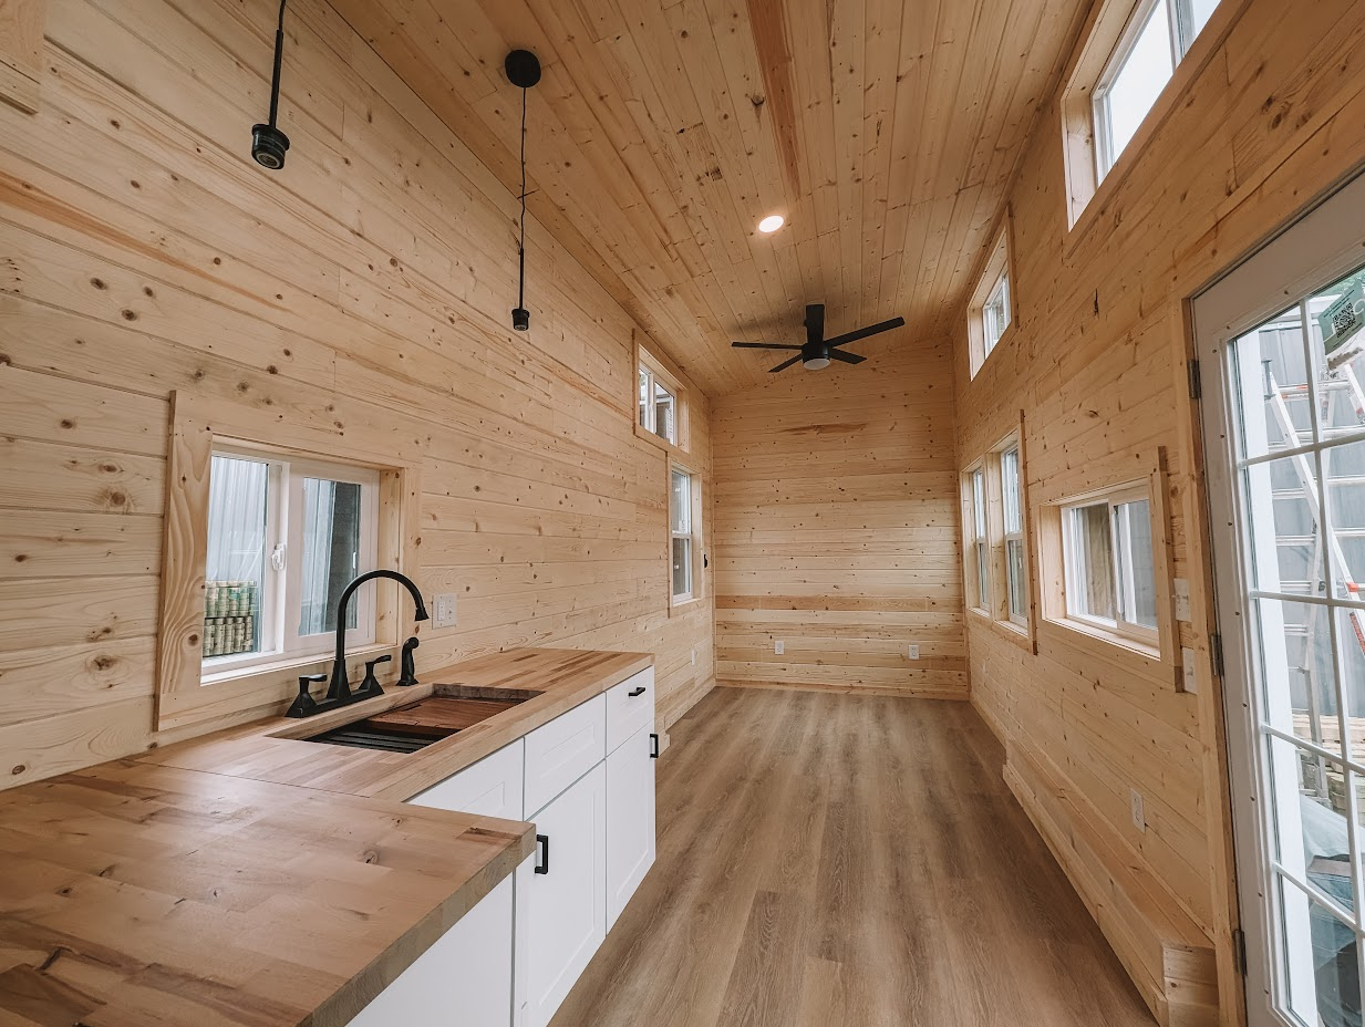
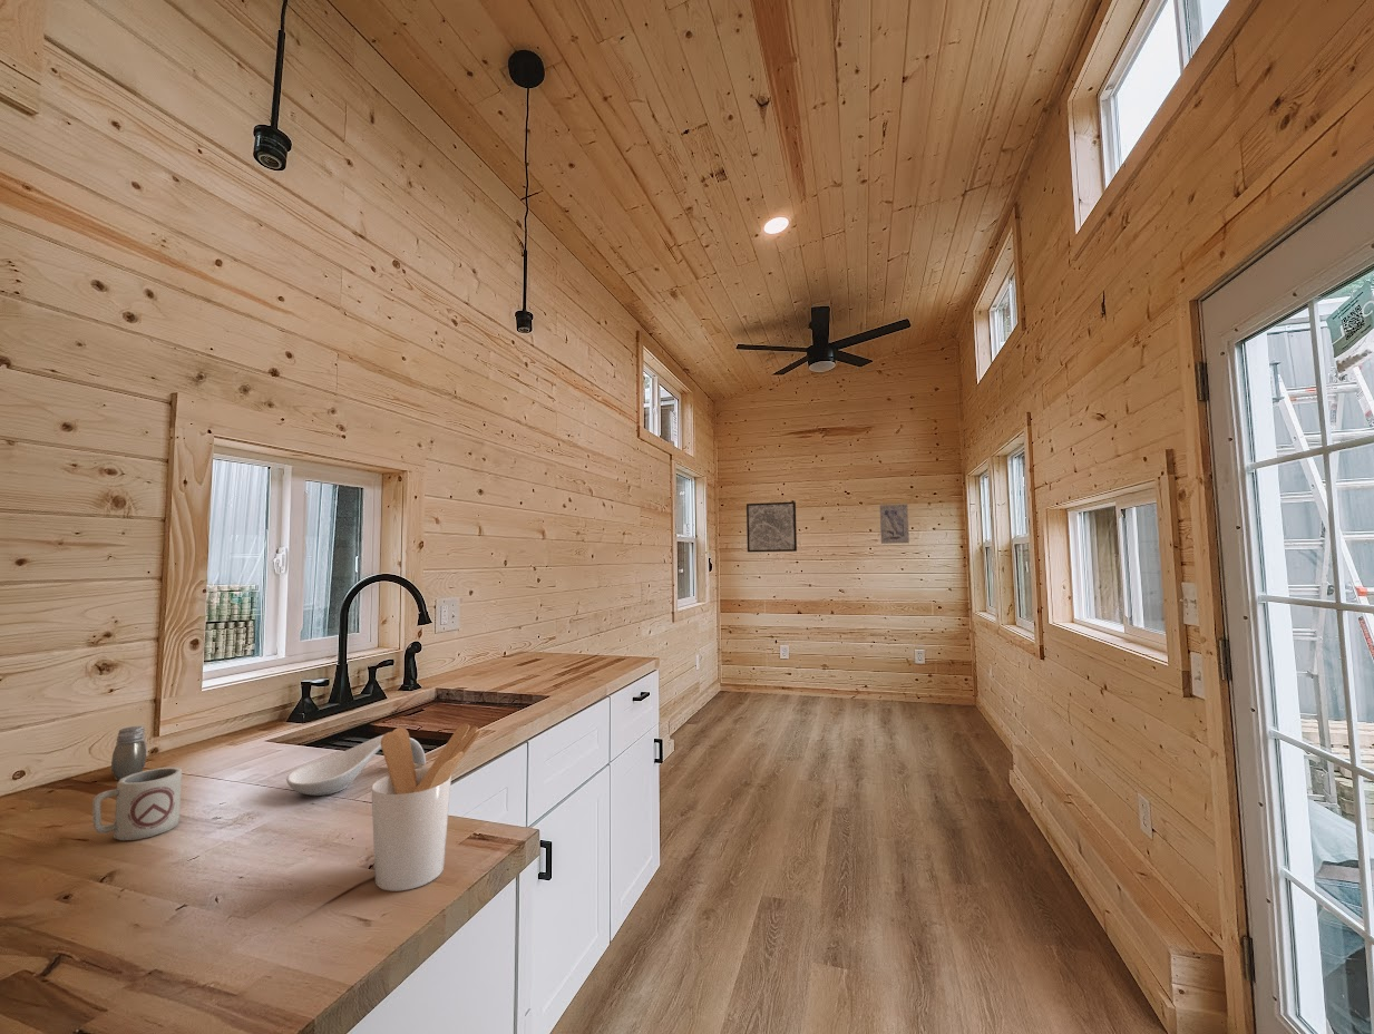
+ cup (138, 804)
+ wall art (771, 527)
+ spoon rest (360, 761)
+ salt and pepper shaker (129, 751)
+ utensil holder (429, 798)
+ wall art (894, 524)
